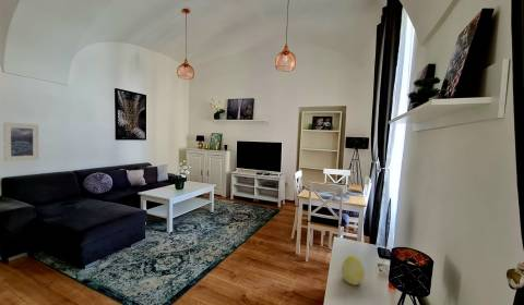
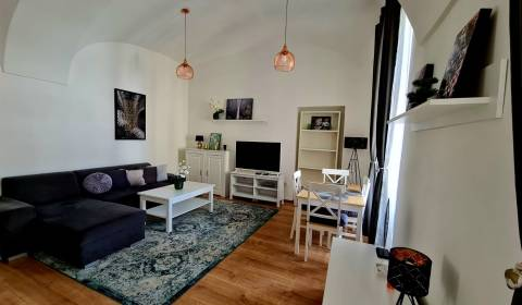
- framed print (22, 142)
- decorative egg (353, 268)
